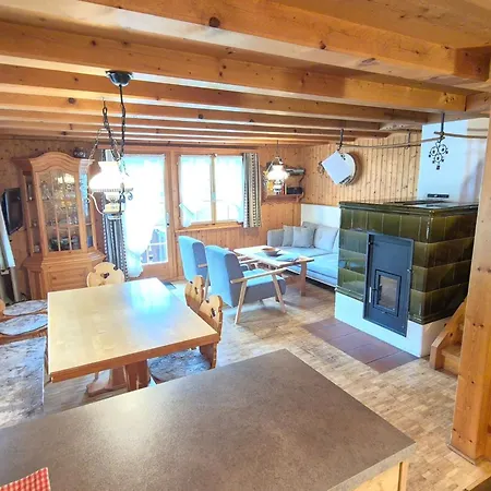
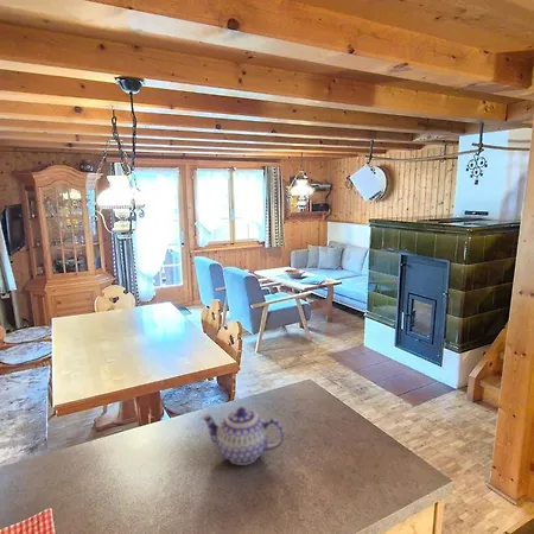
+ teapot (242, 431)
